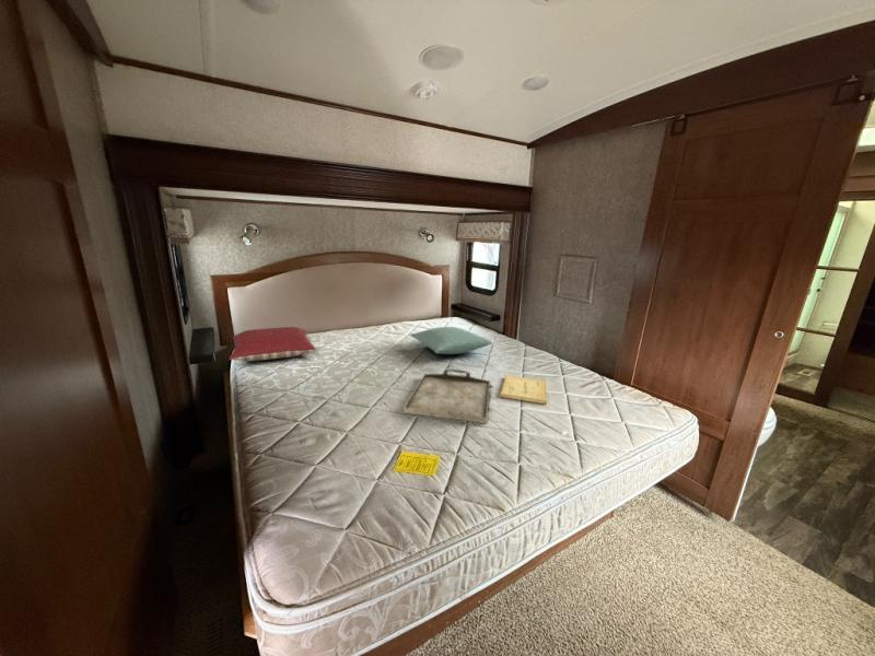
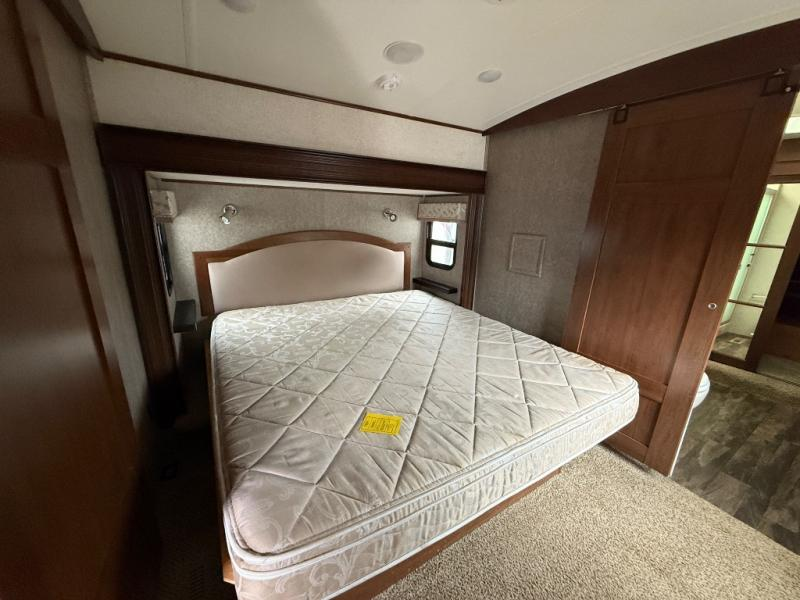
- pillow (272, 342)
- serving tray (451, 390)
- pillow (448, 339)
- book (524, 388)
